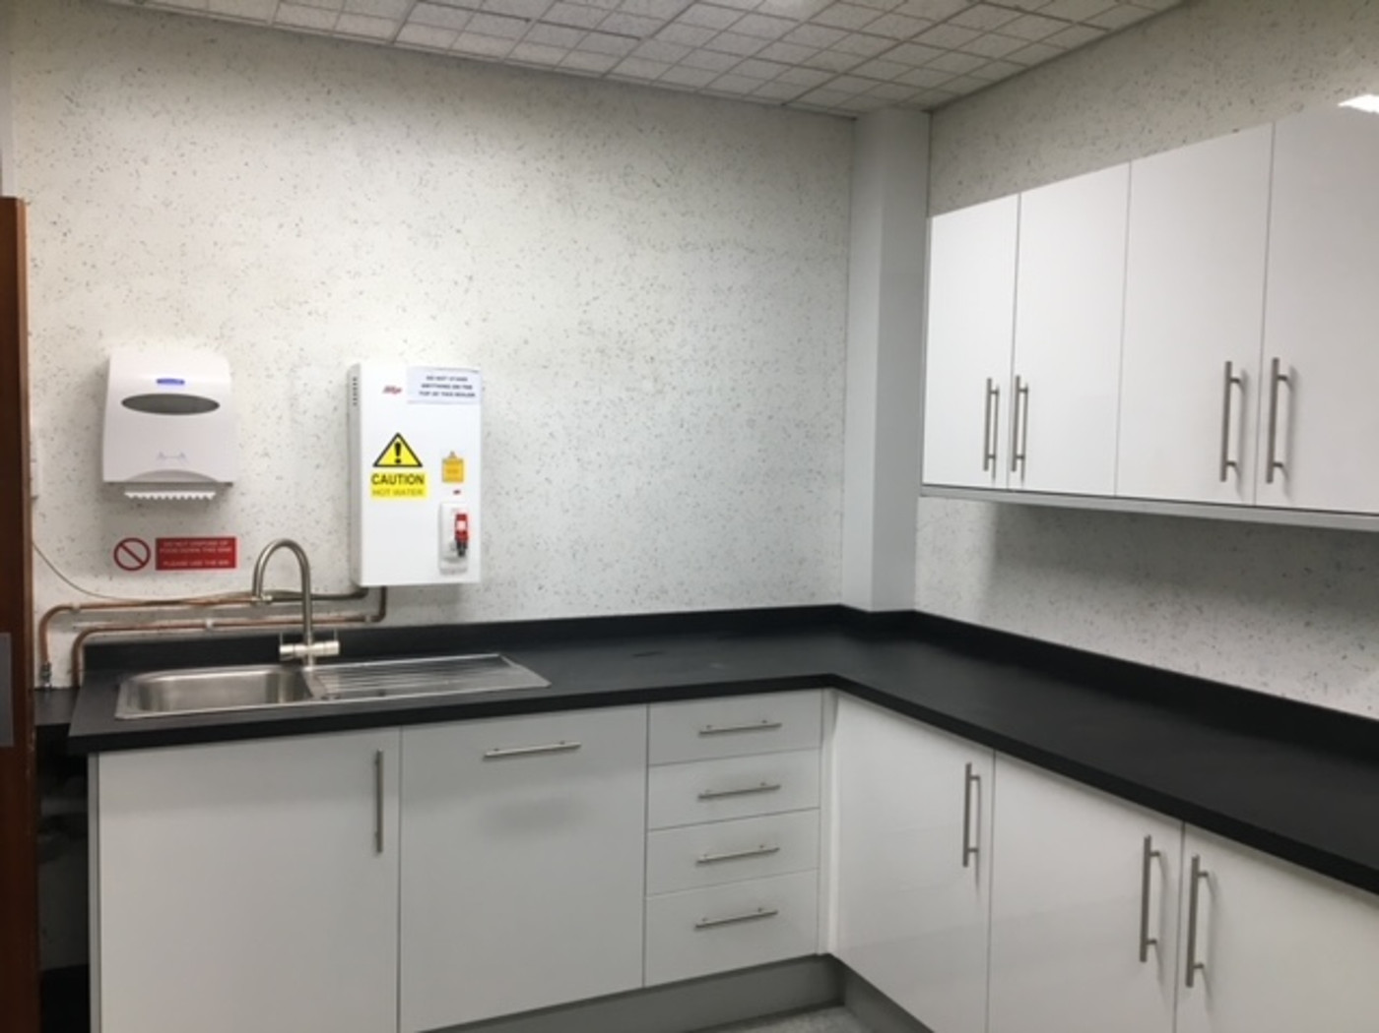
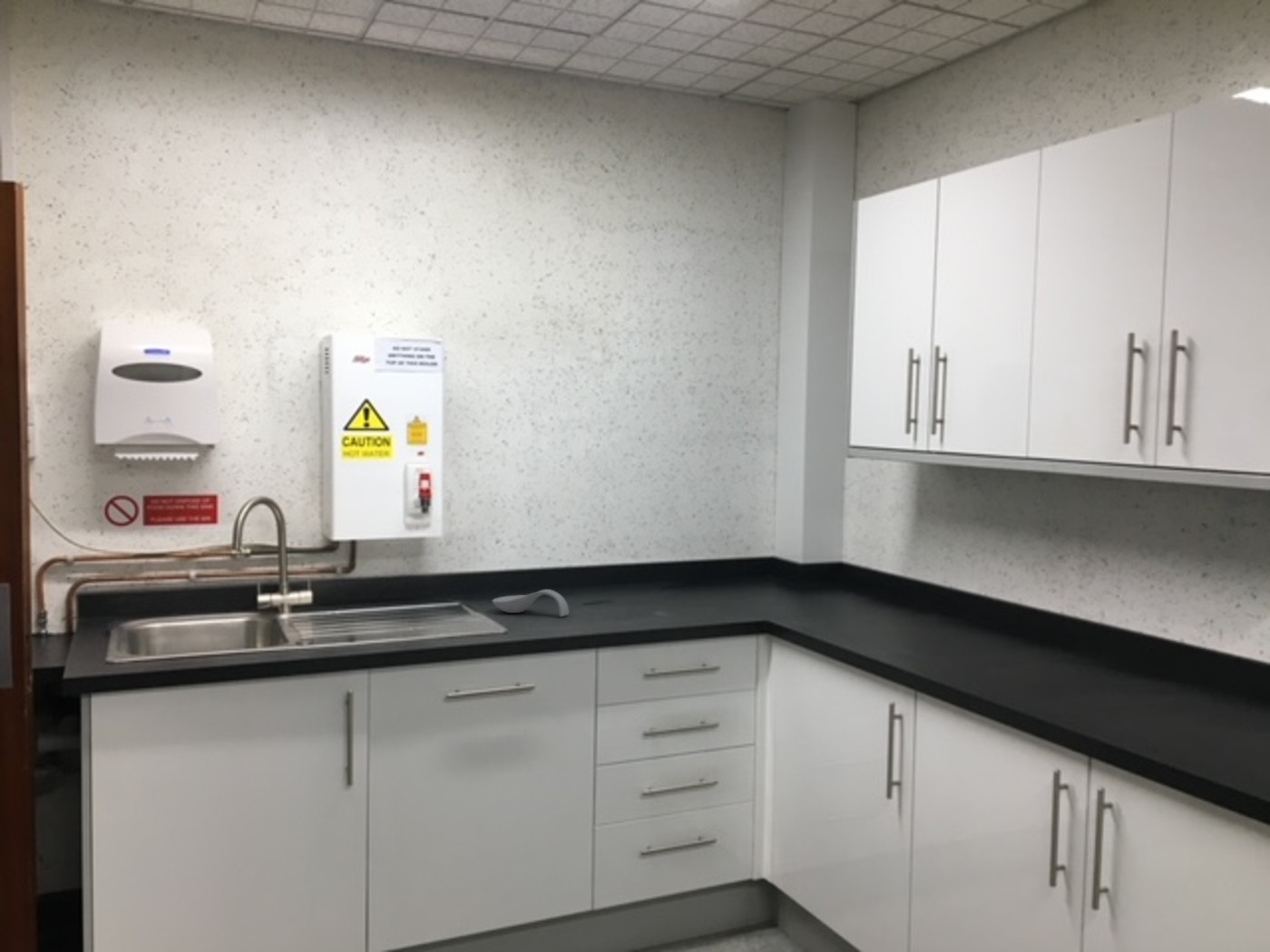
+ spoon rest (530, 600)
